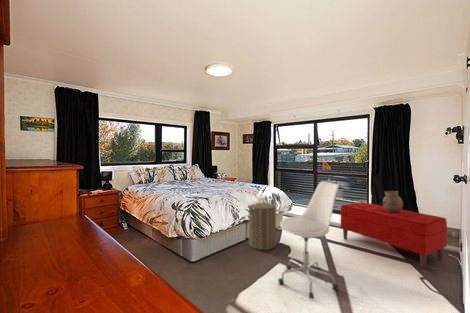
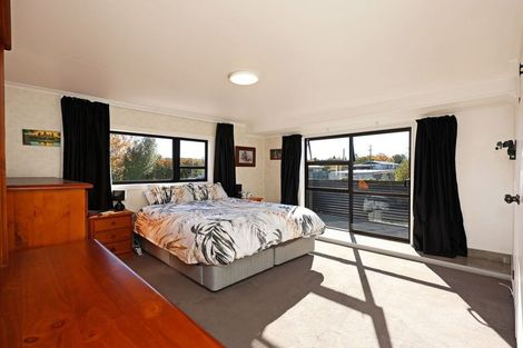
- chair (306, 232)
- laundry hamper (262, 221)
- bench (387, 229)
- ceramic pot (392, 201)
